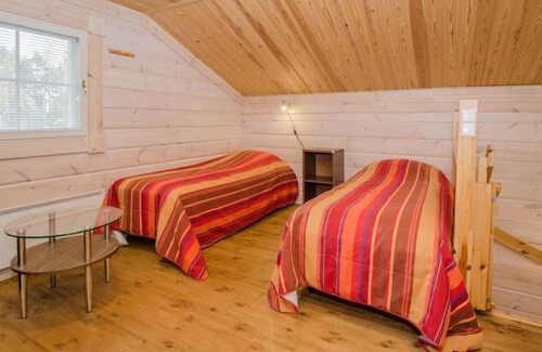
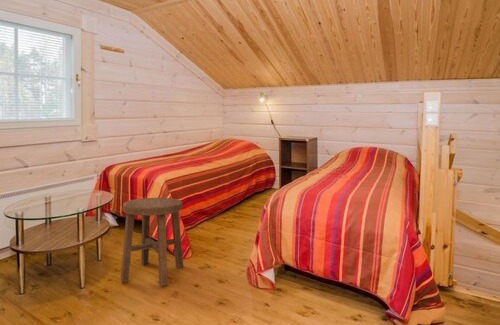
+ stool (151, 239)
